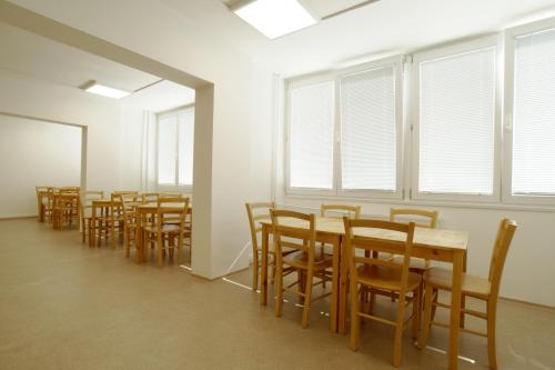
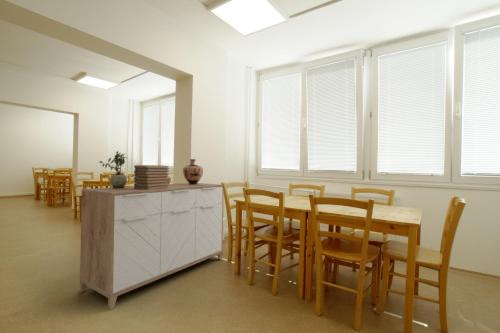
+ ceramic jug (192, 171)
+ sideboard (163, 229)
+ book stack (152, 176)
+ potted plant (115, 169)
